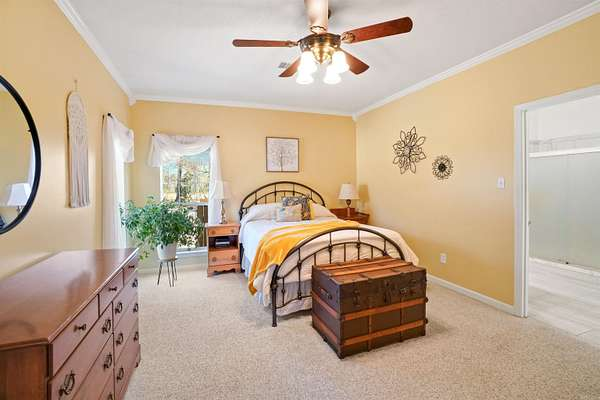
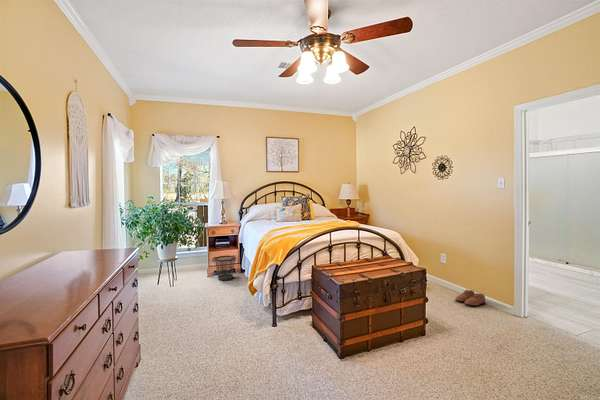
+ wastebasket (225, 267)
+ shoe (470, 296)
